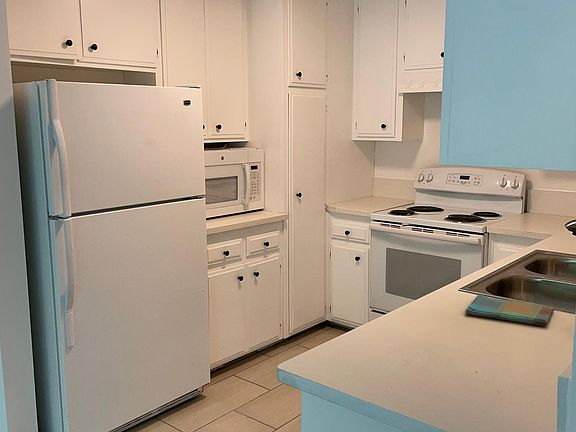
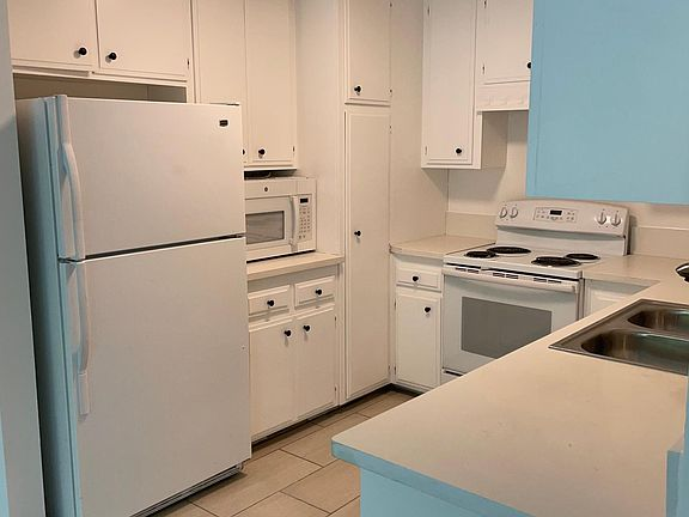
- dish towel (509, 309)
